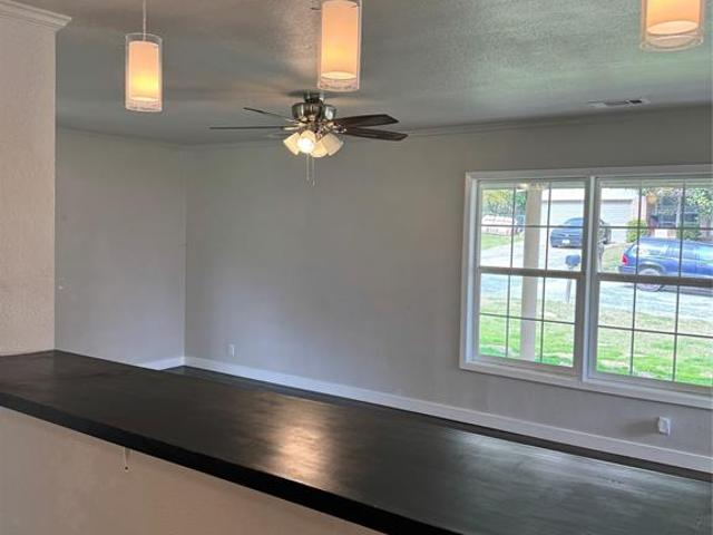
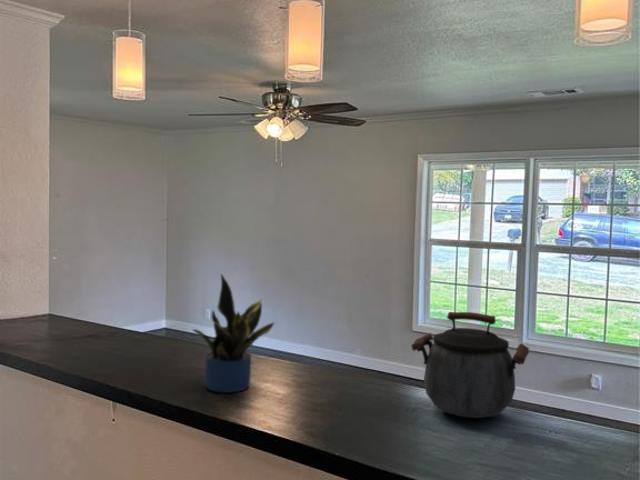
+ potted plant (234, 330)
+ kettle (469, 362)
